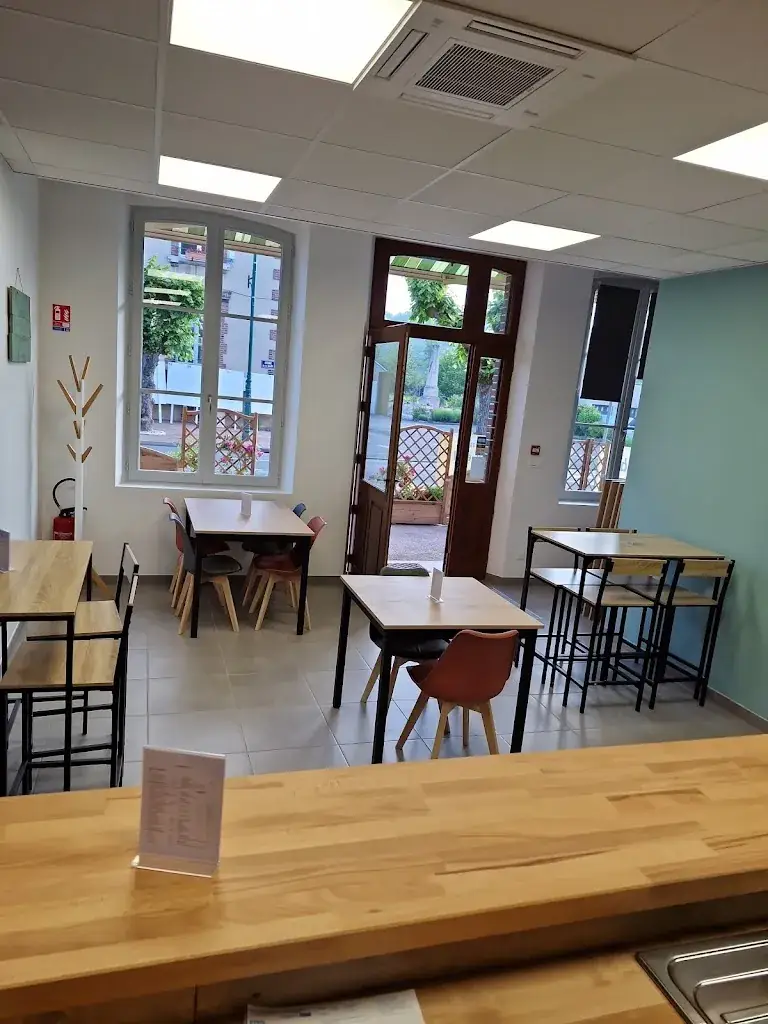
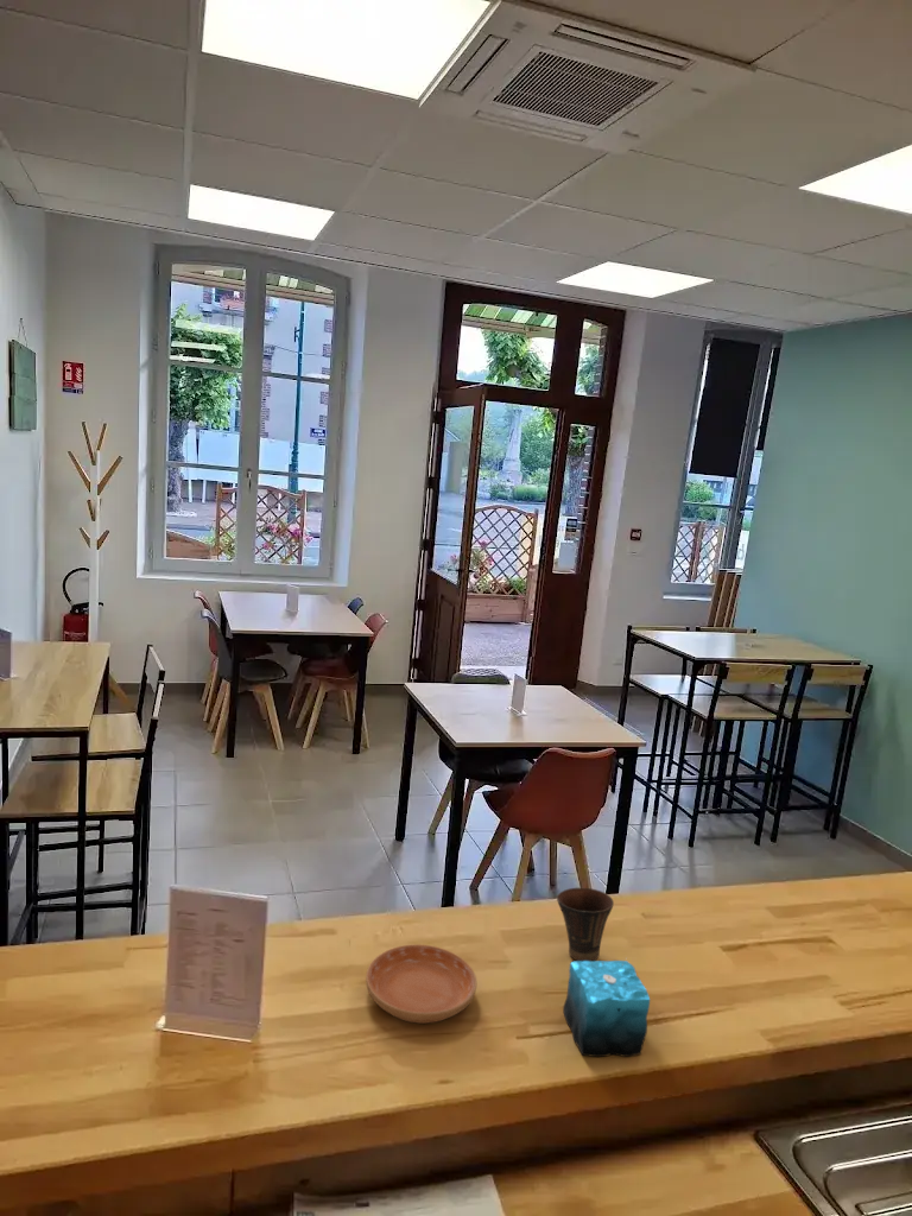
+ candle (608, 995)
+ saucer (420, 984)
+ cup (581, 924)
